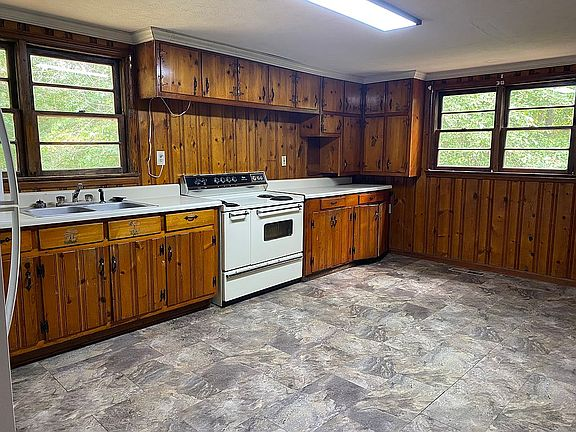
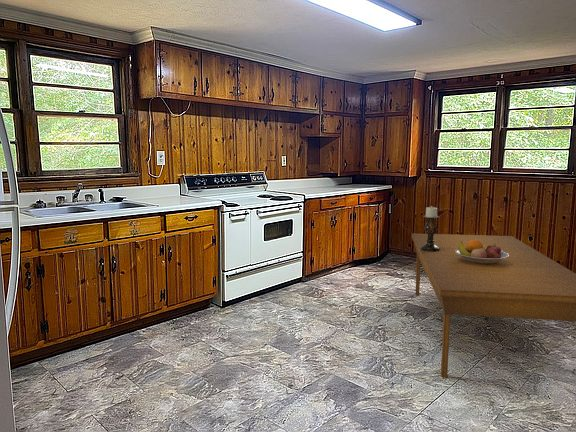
+ dining table (482, 293)
+ fruit bowl (481, 250)
+ candle holder (431, 227)
